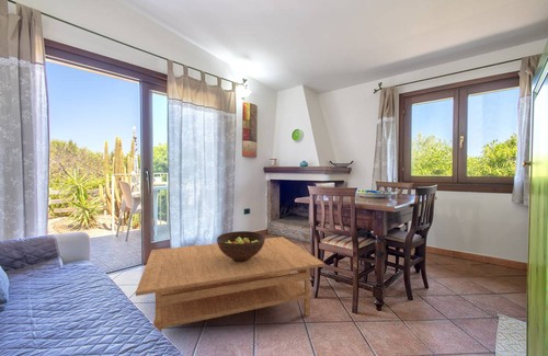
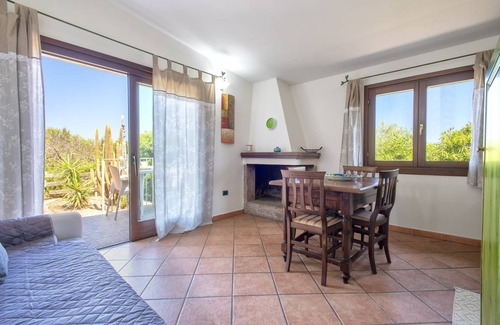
- fruit bowl (241, 248)
- coffee table (231, 280)
